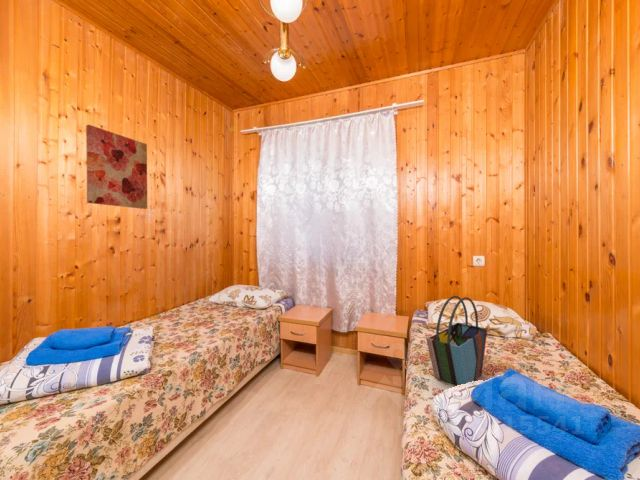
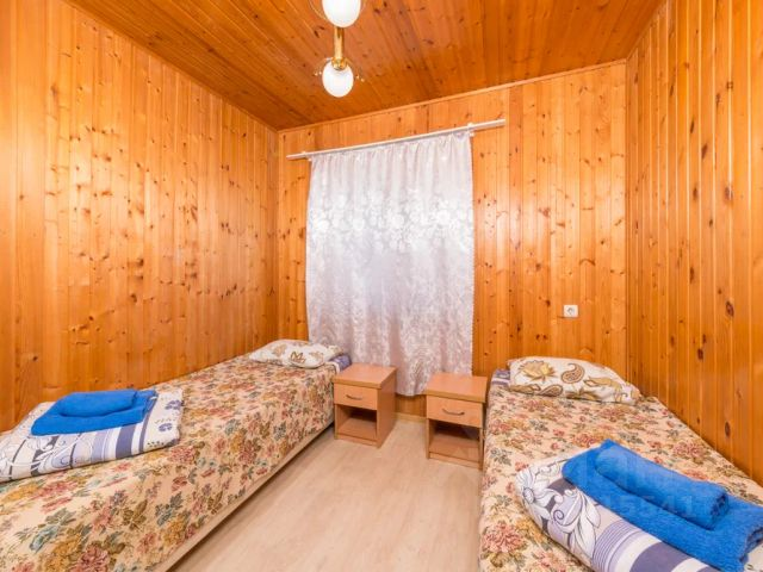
- tote bag (458, 336)
- wall art (119, 170)
